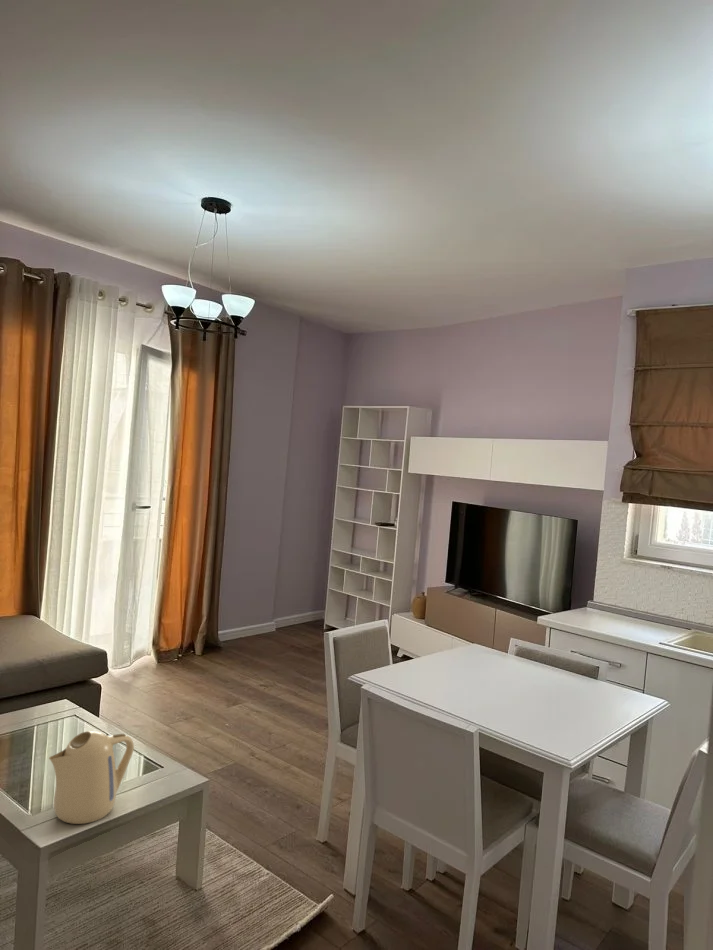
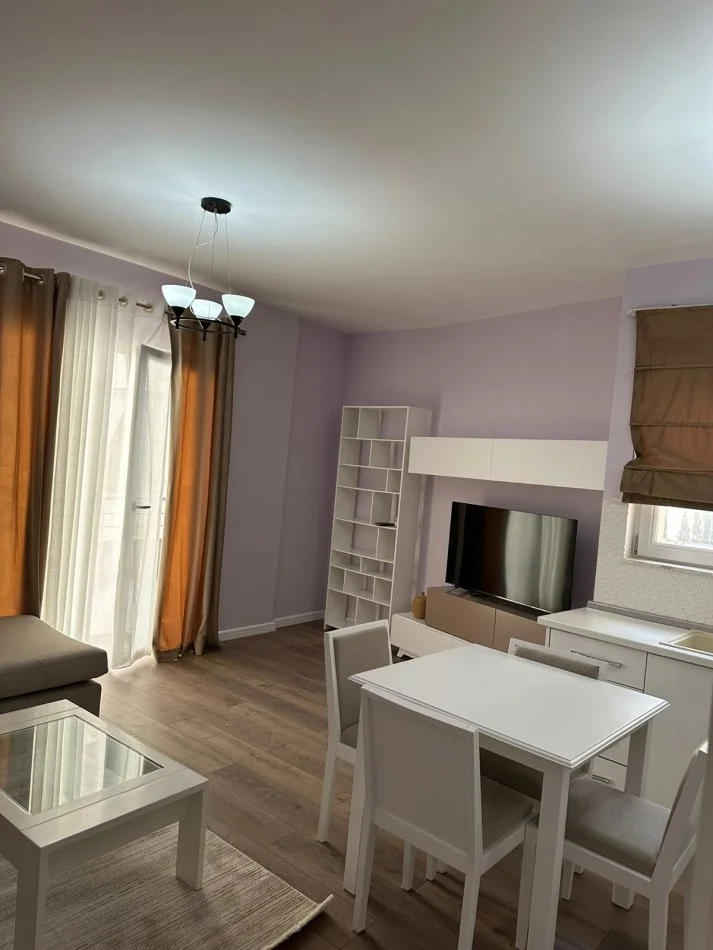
- kettle (91, 770)
